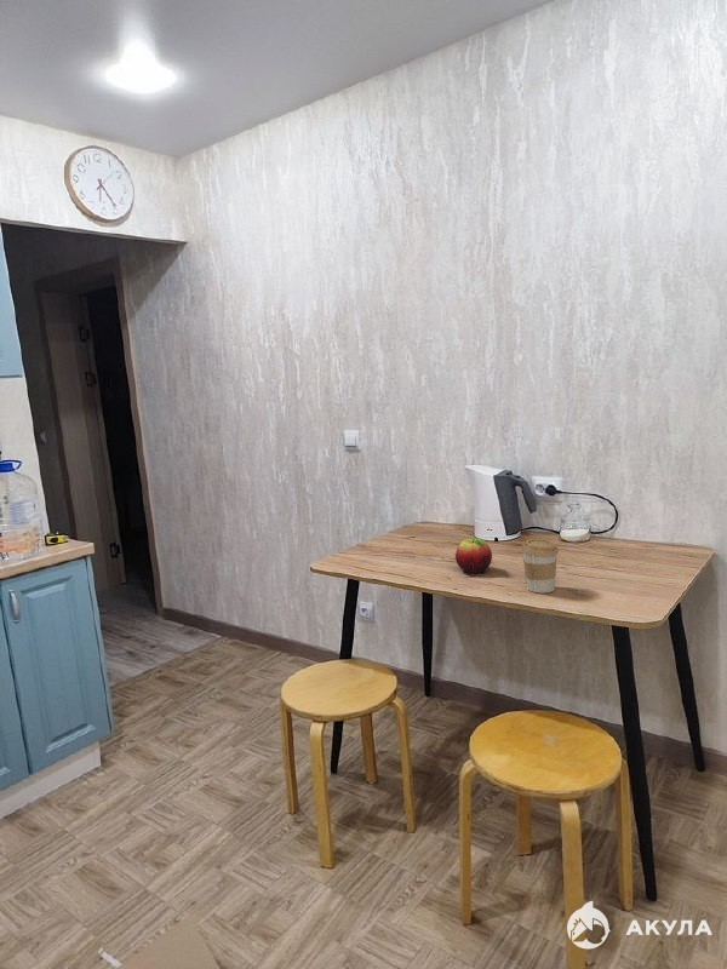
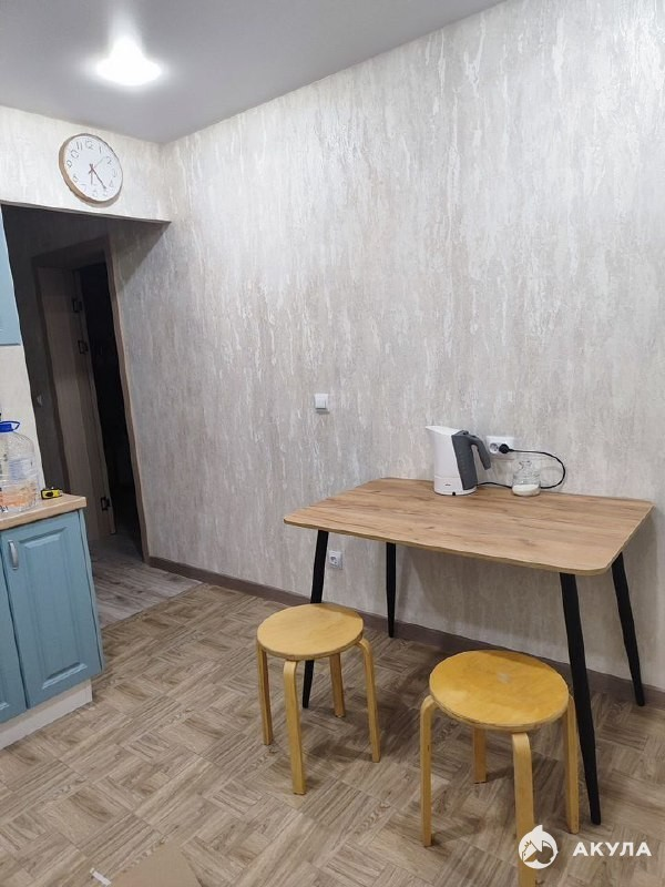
- fruit (473, 554)
- coffee cup (540, 564)
